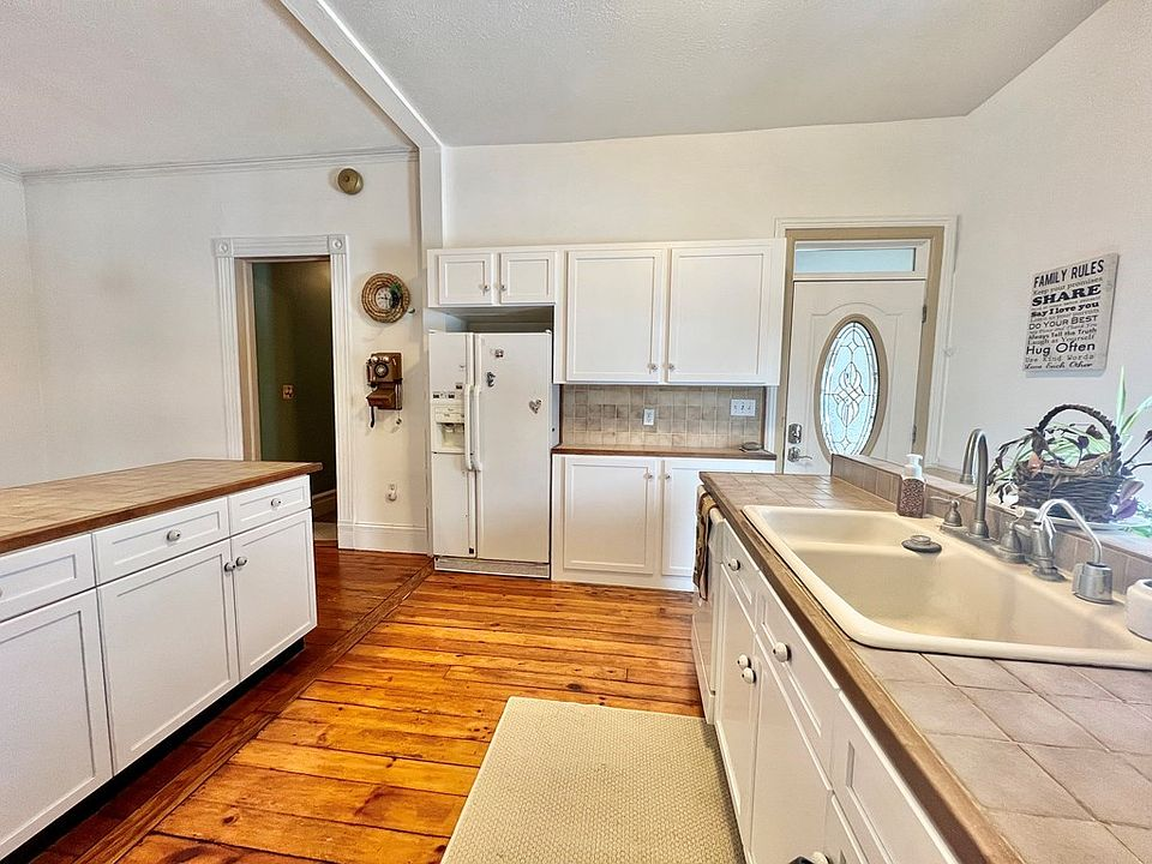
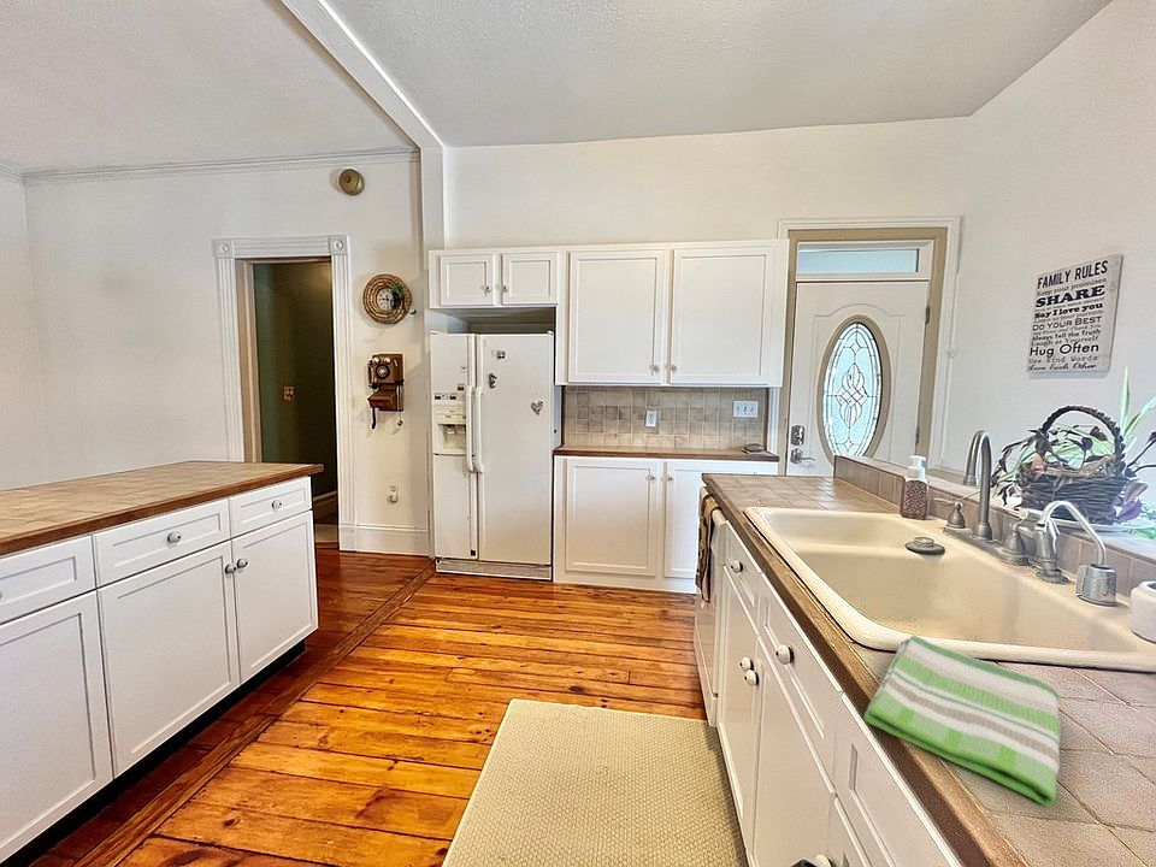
+ dish towel (963, 701)
